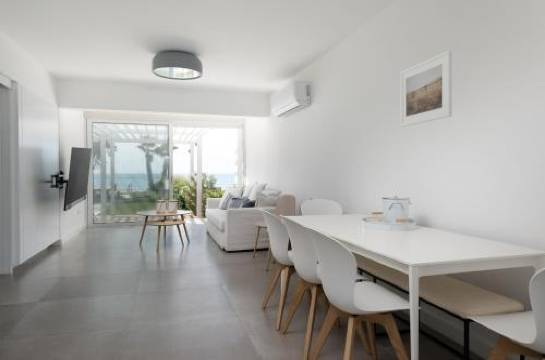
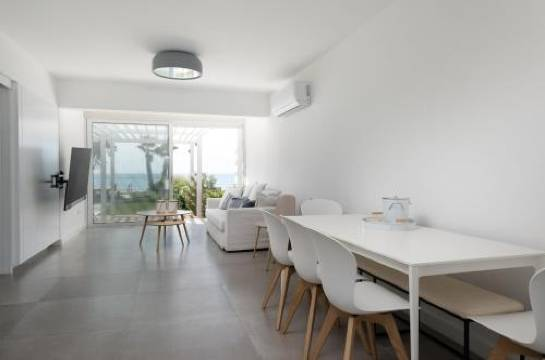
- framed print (423, 92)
